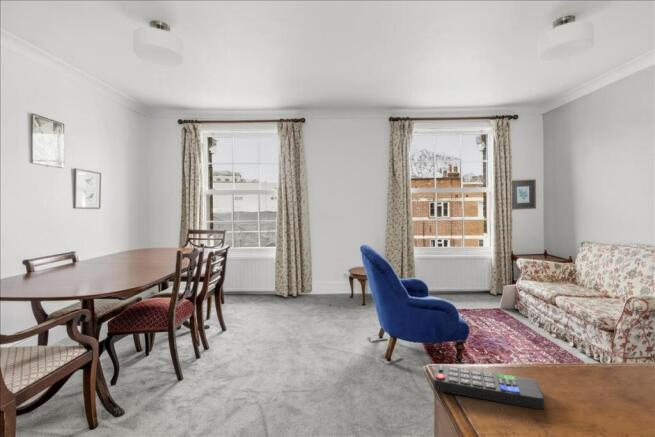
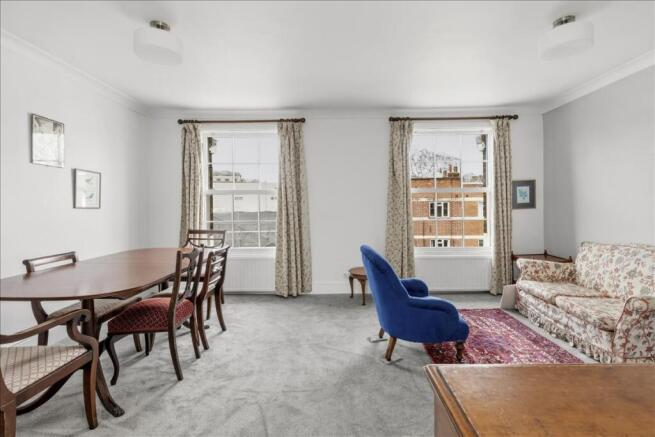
- remote control (484, 383)
